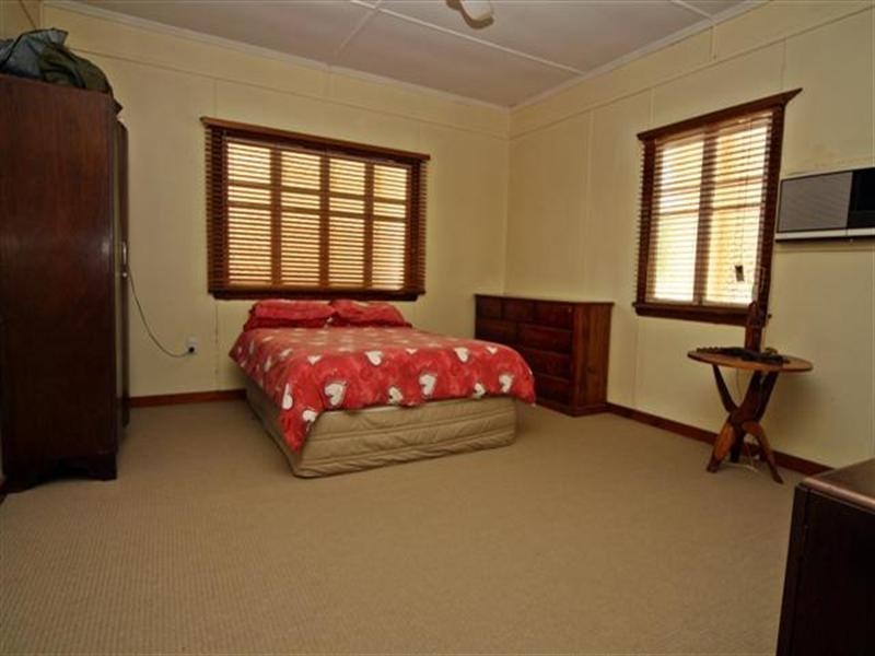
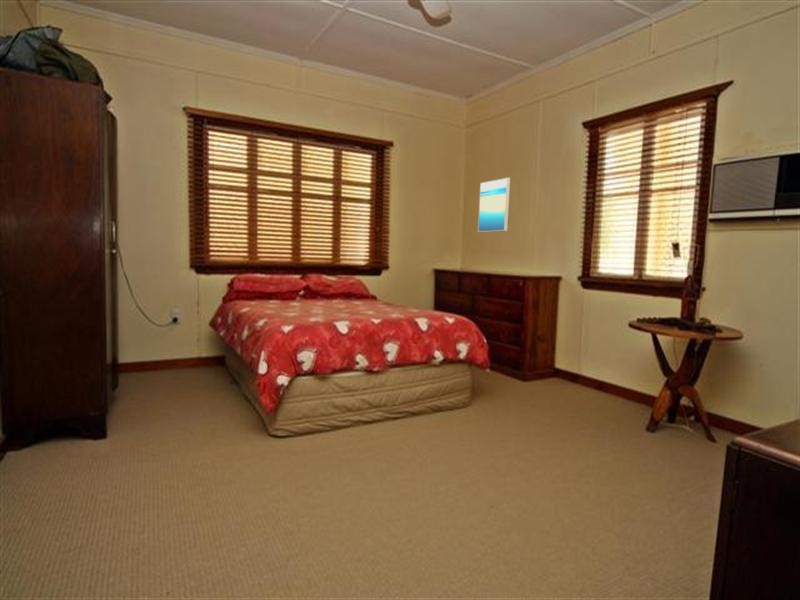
+ wall art (493, 206)
